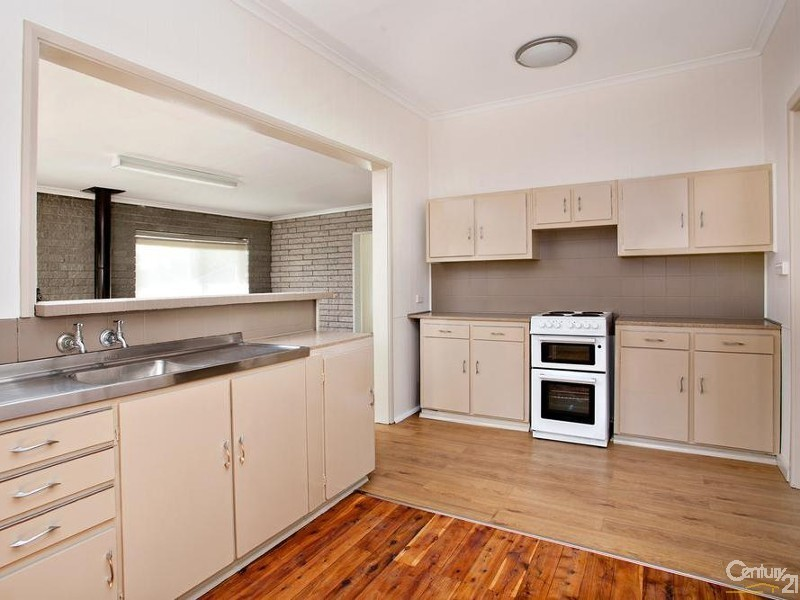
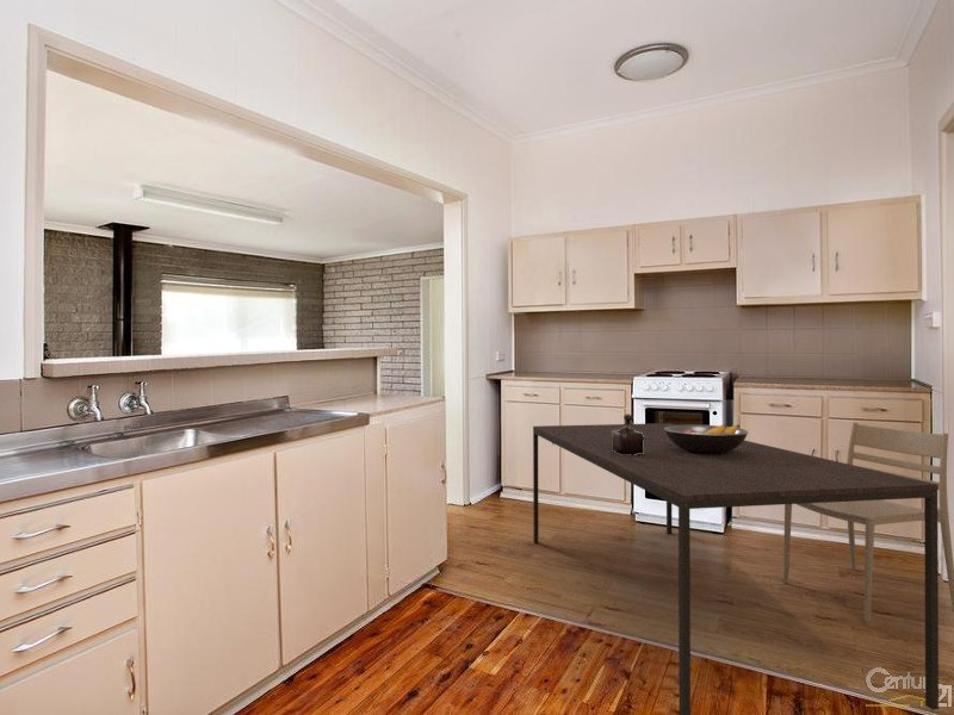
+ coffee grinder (628, 433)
+ dining table (670, 524)
+ chair (863, 511)
+ fruit bowl (705, 436)
